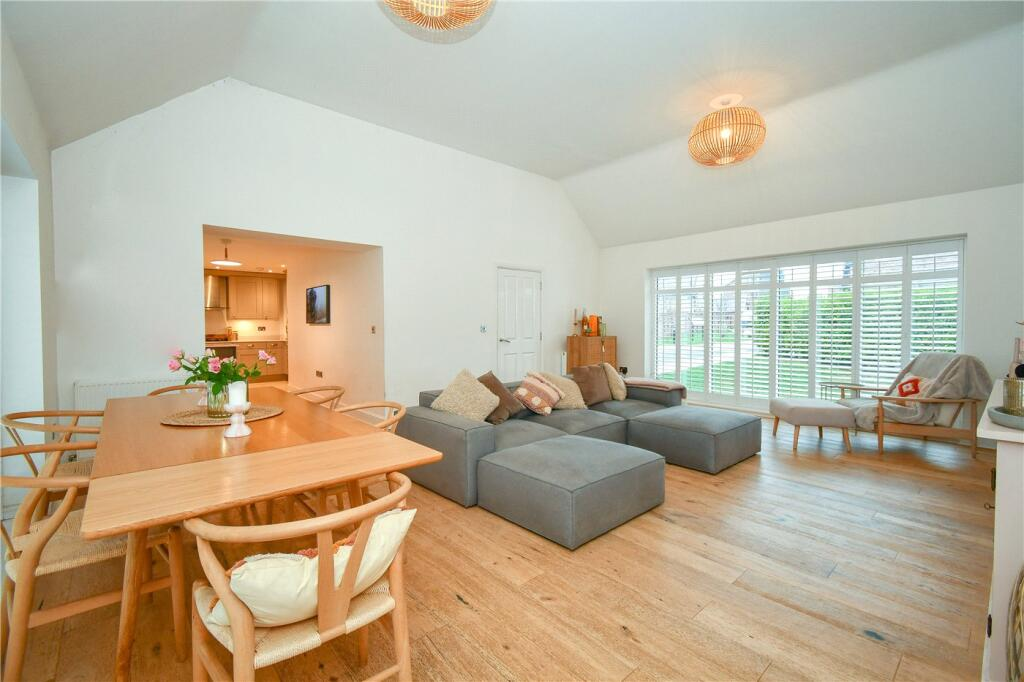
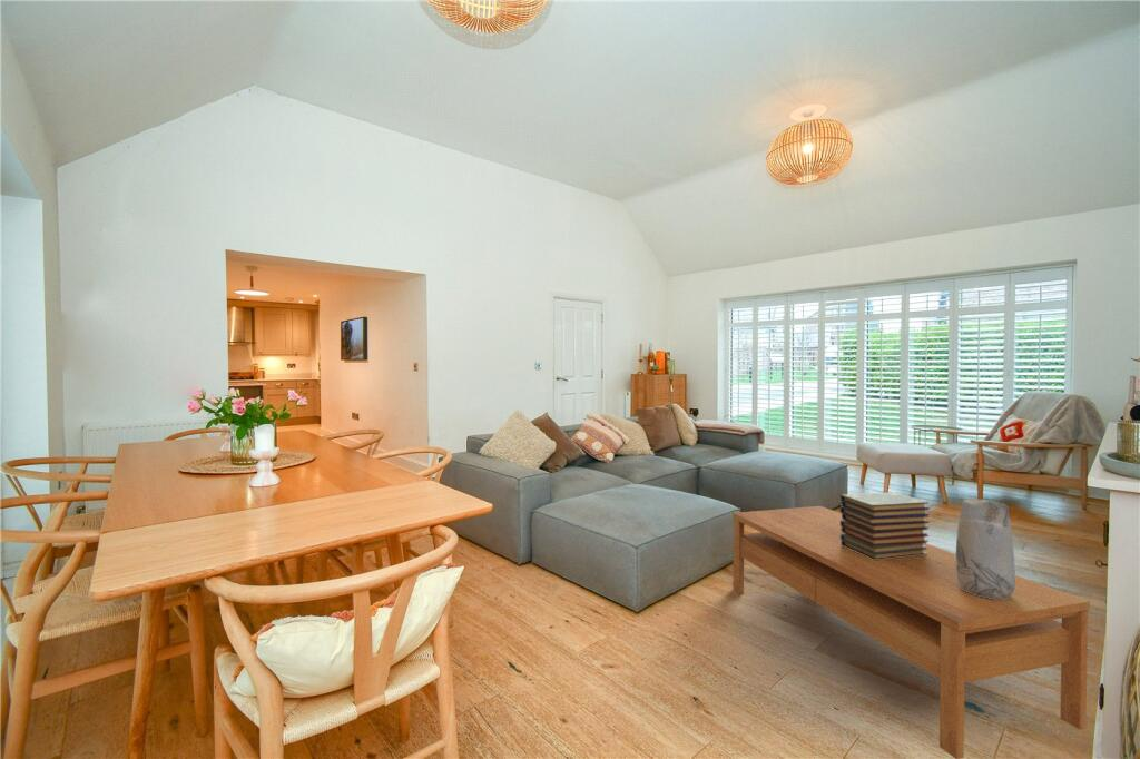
+ book stack (883, 523)
+ coffee table (867, 594)
+ vase (984, 546)
